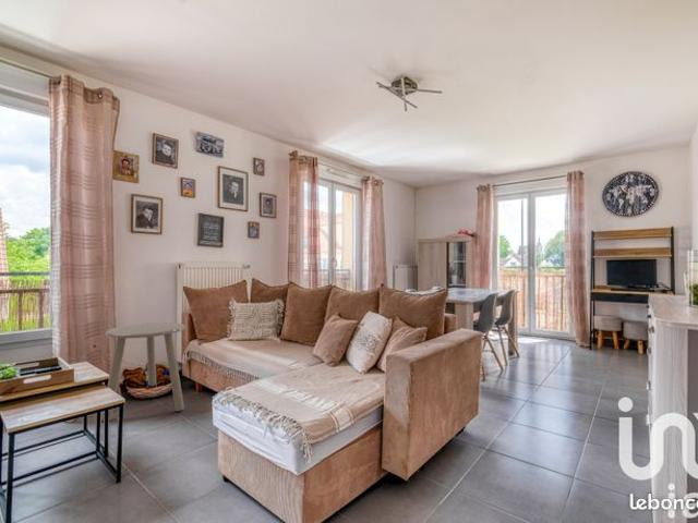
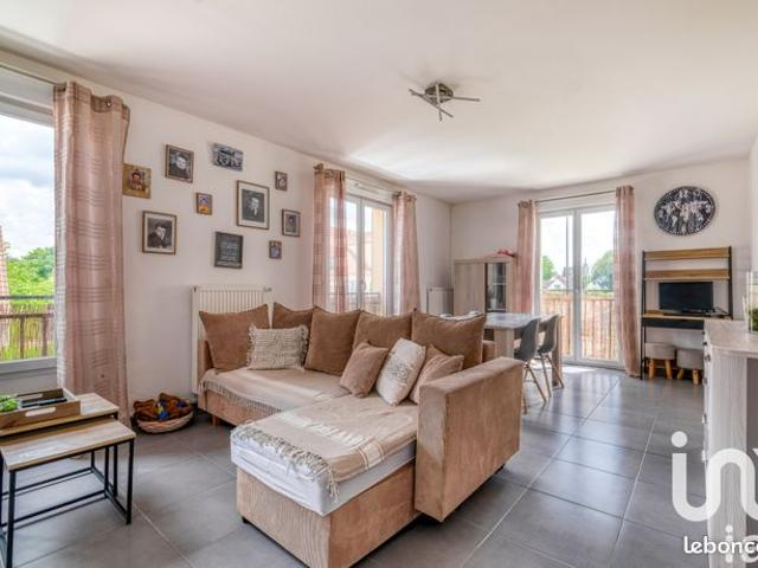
- side table (147, 368)
